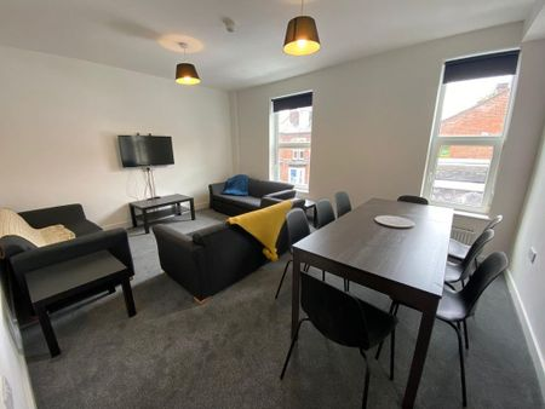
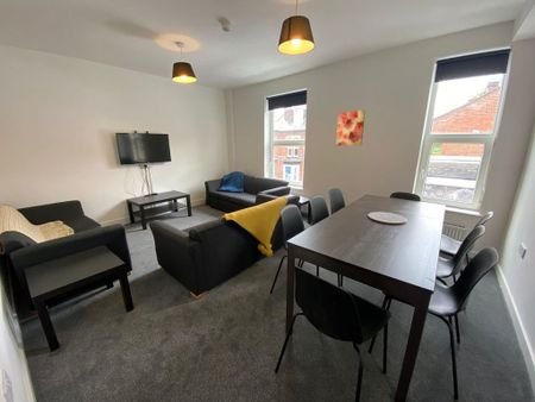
+ wall art (350, 128)
